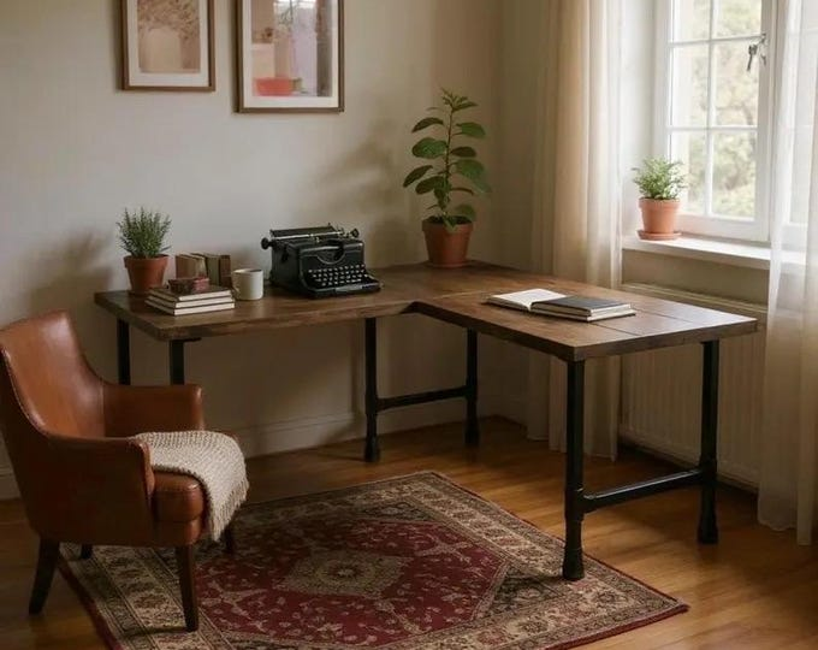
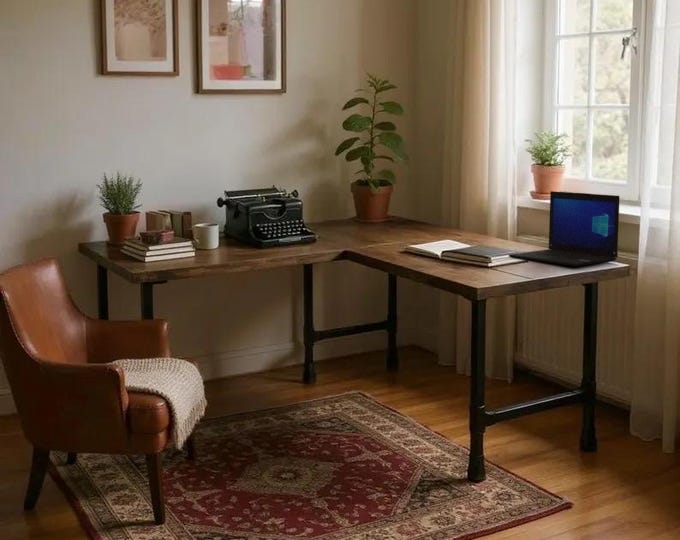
+ laptop (563, 227)
